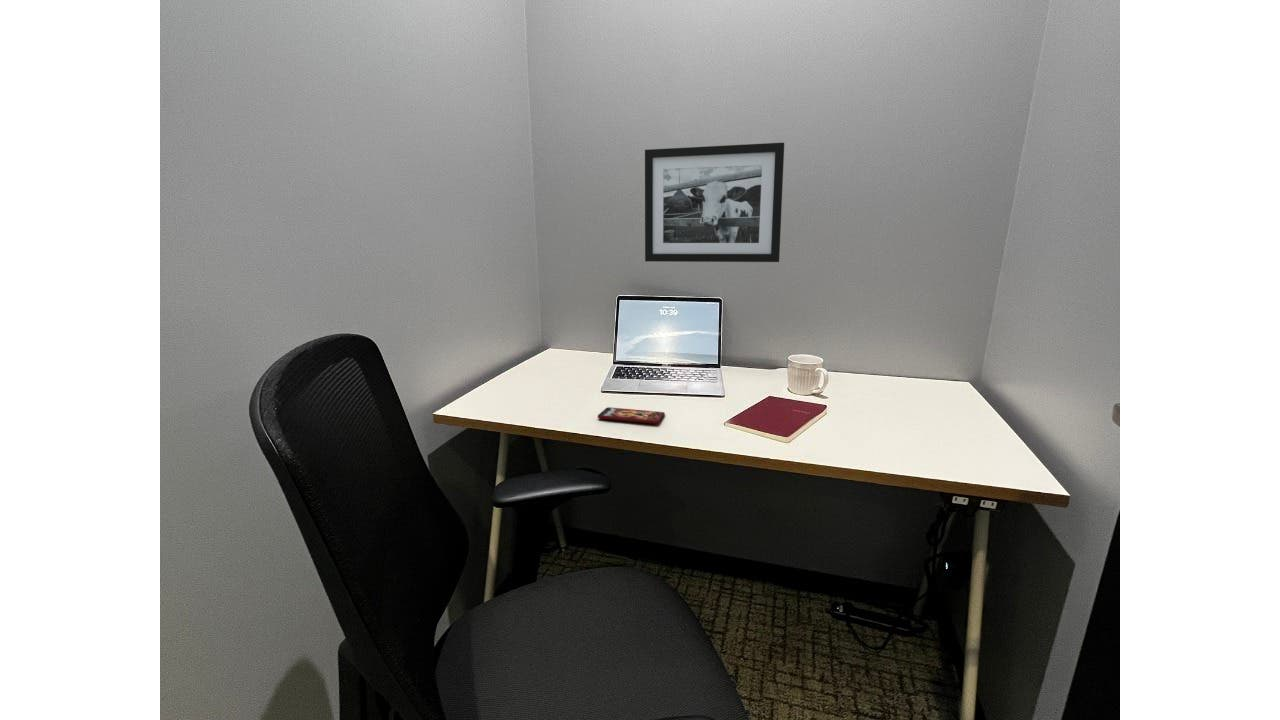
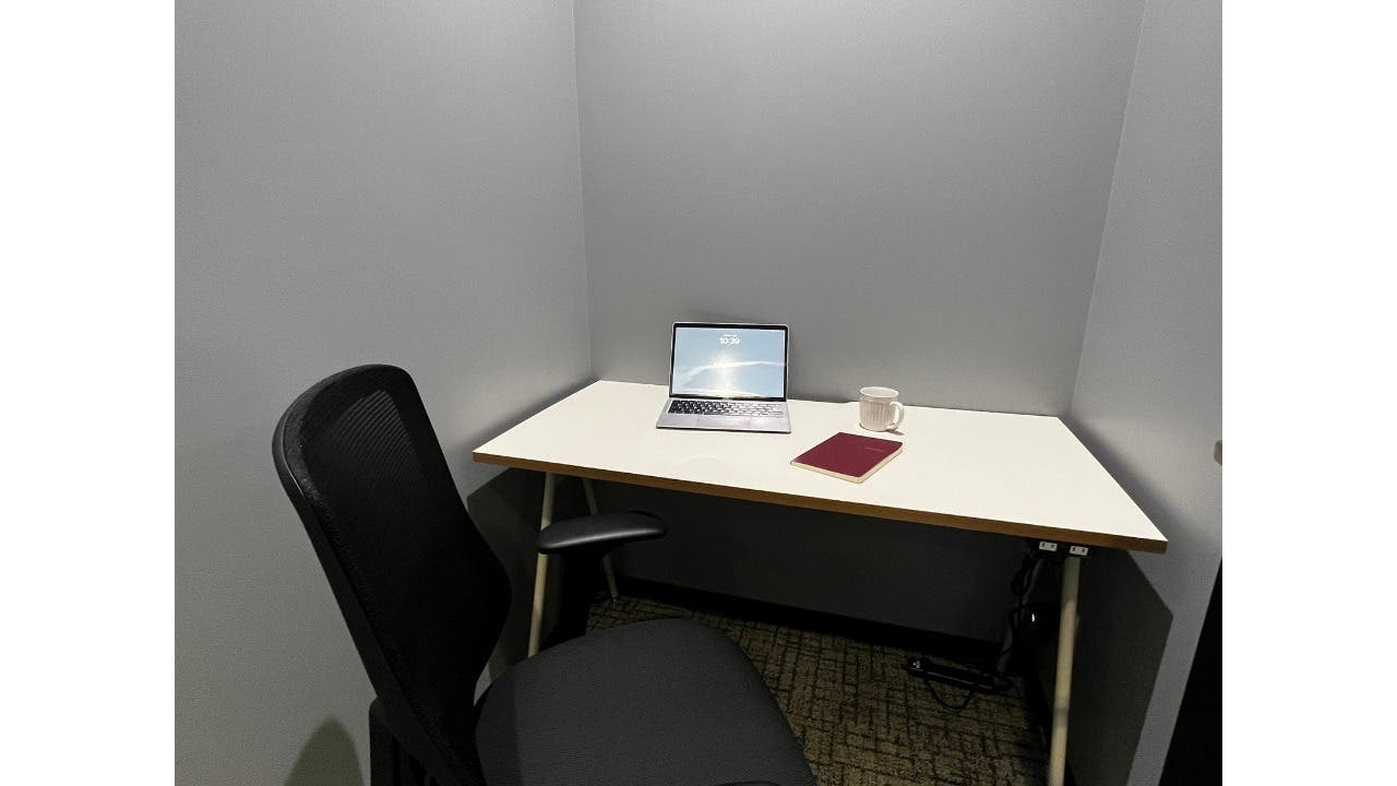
- picture frame (711, 205)
- smartphone (631, 415)
